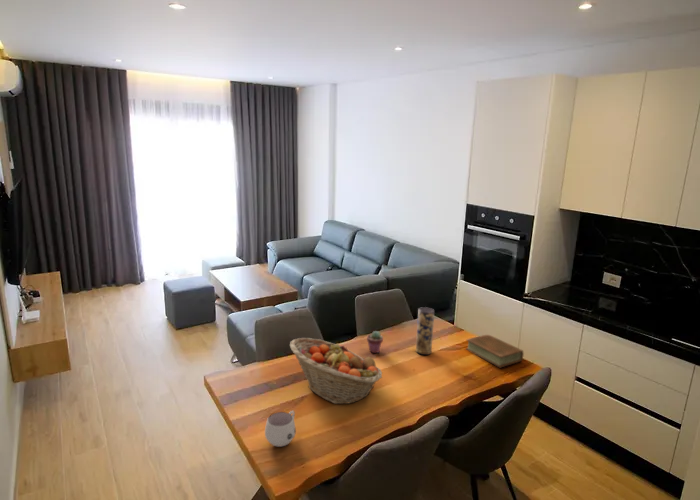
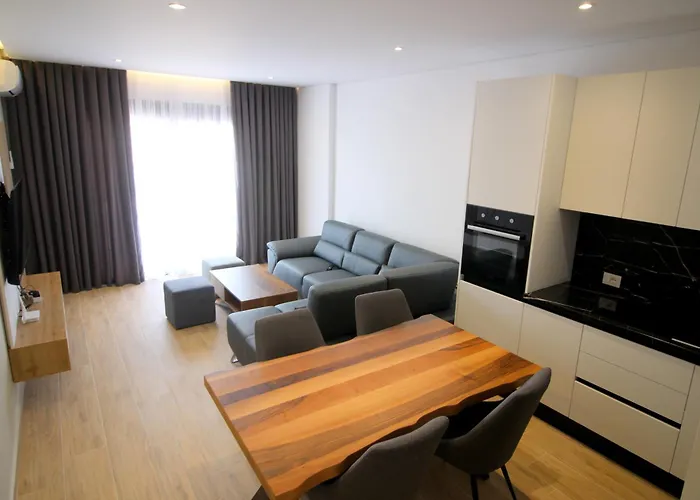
- mug (283, 427)
- potted succulent (374, 341)
- book (494, 349)
- fruit basket (334, 365)
- vase (424, 331)
